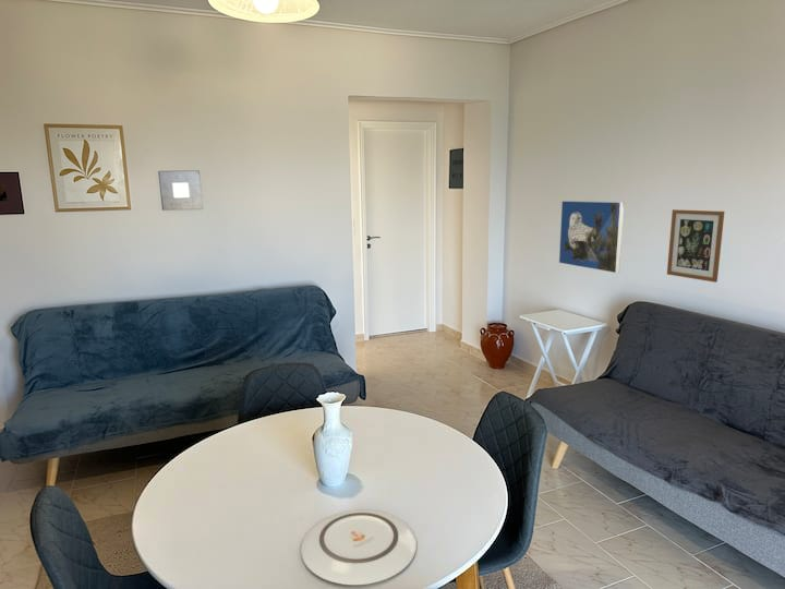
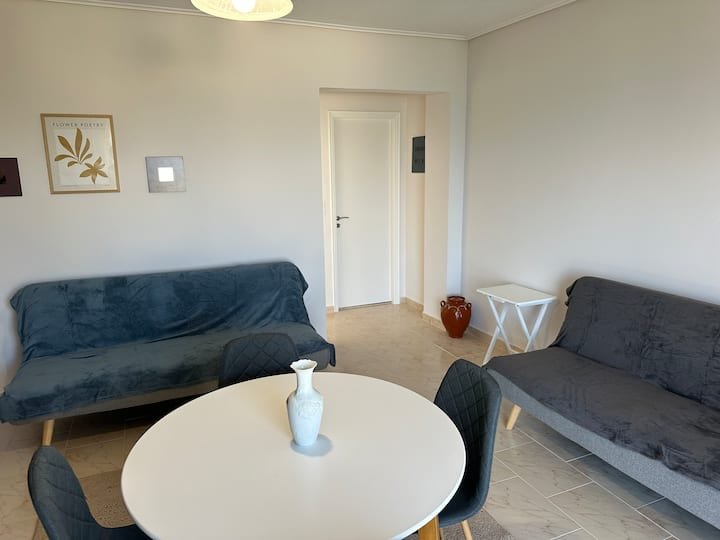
- wall art (693, 244)
- plate (359, 540)
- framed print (589, 235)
